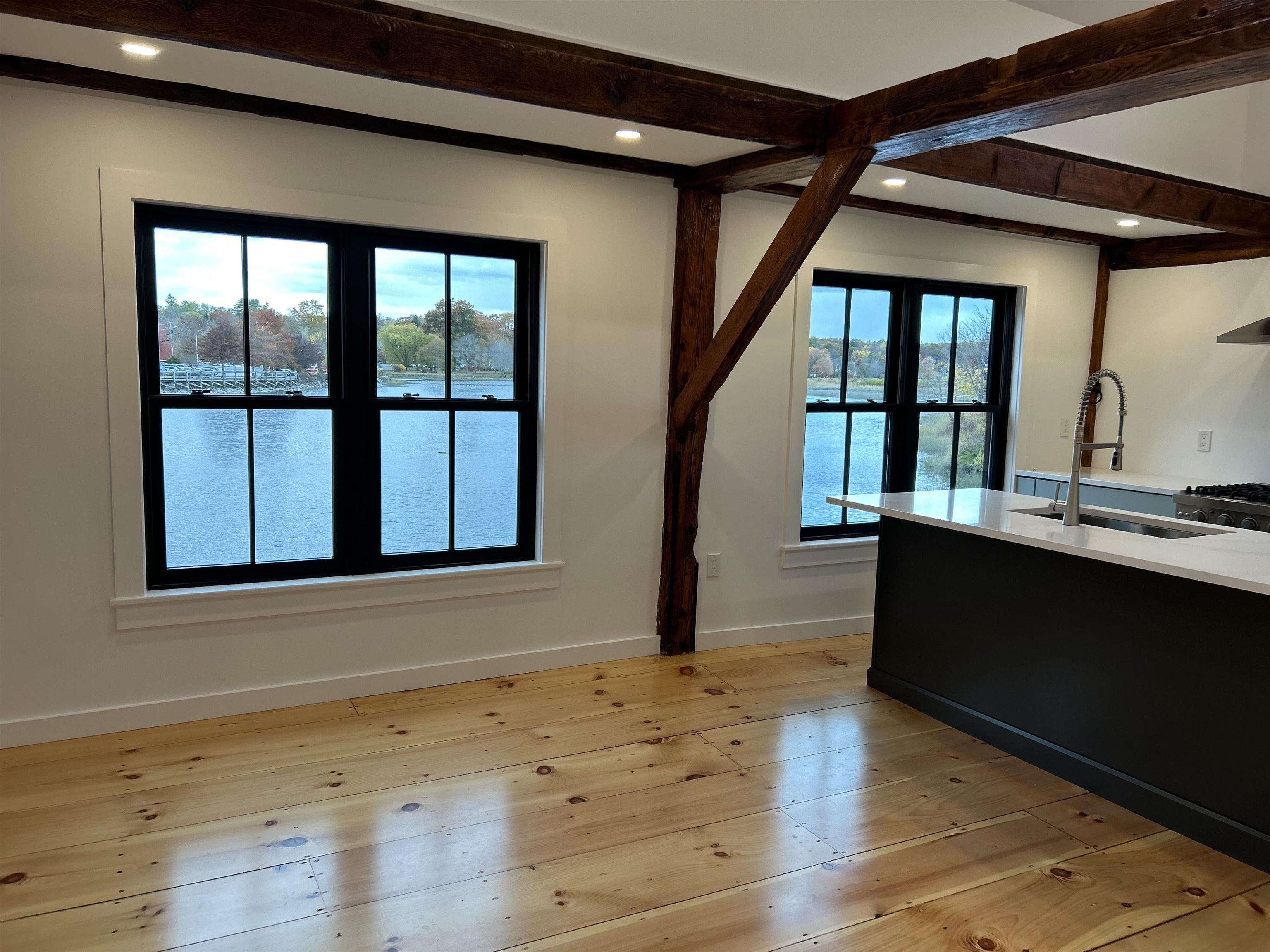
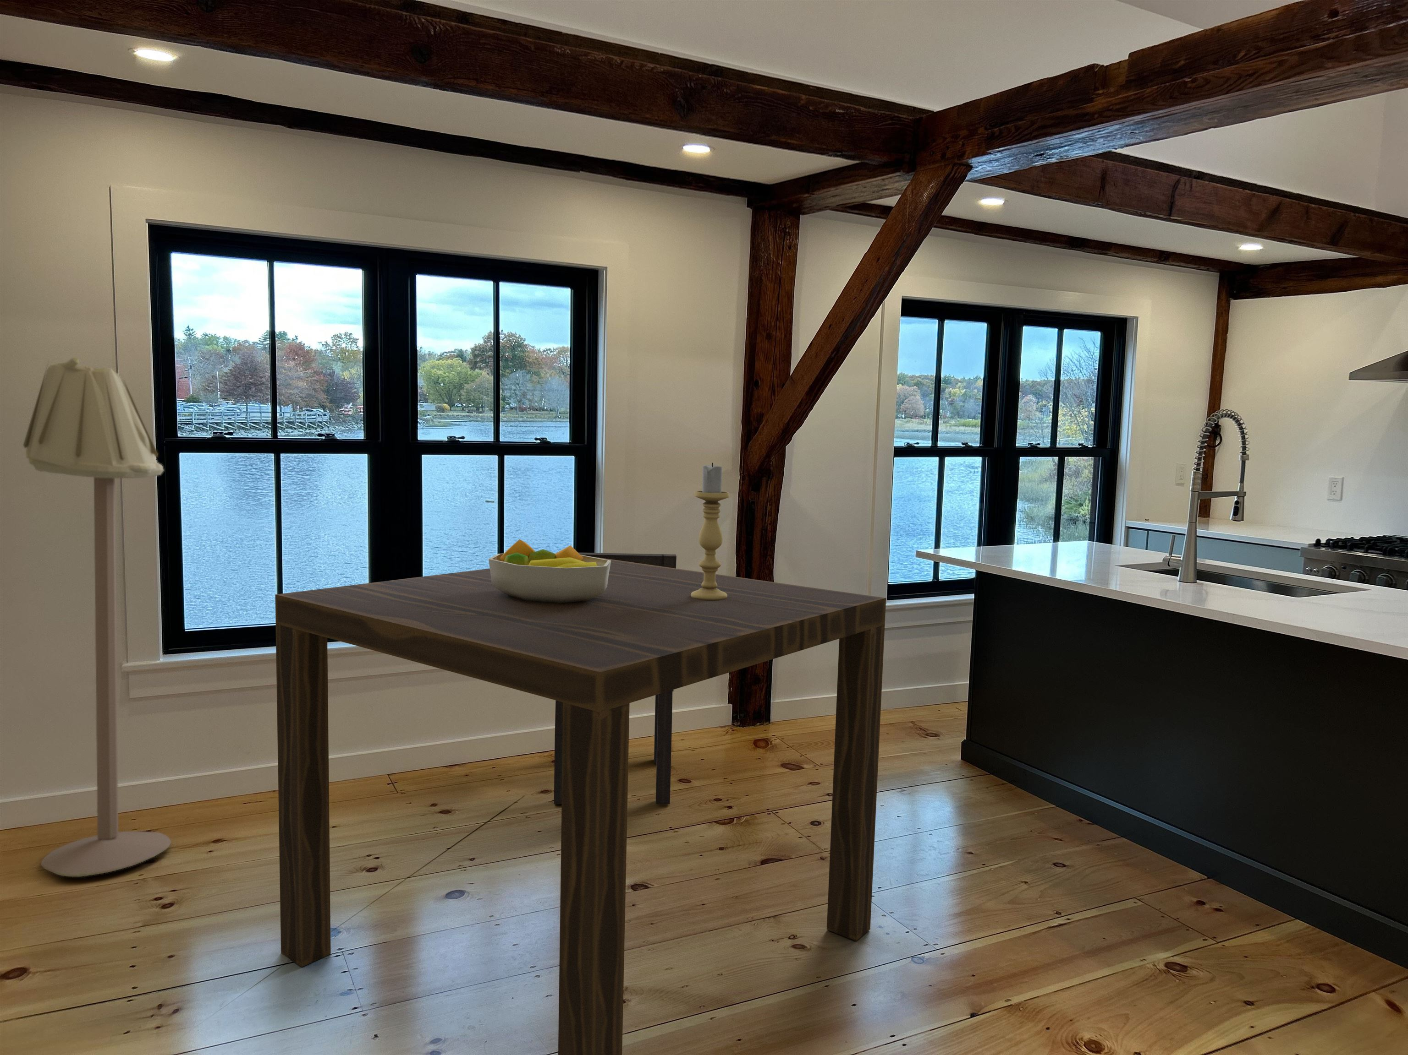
+ candle holder (711, 530)
+ dining chair (655, 695)
+ floor lamp (101, 607)
+ dining table (590, 771)
+ fruit bowl (550, 569)
